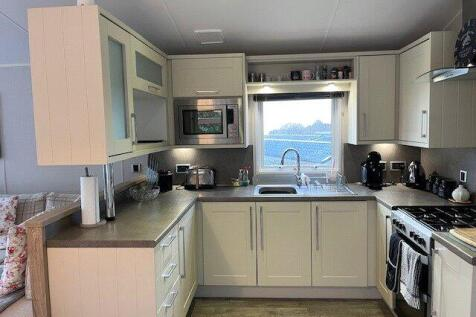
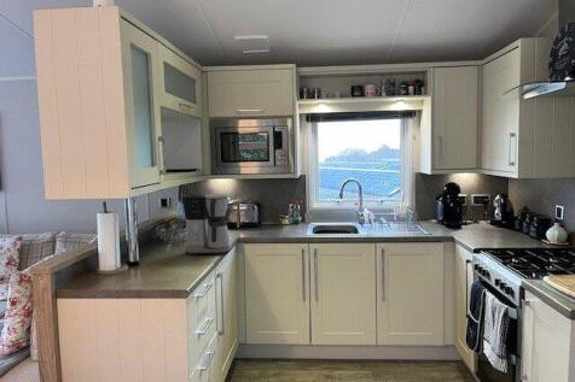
+ coffee maker (205, 223)
